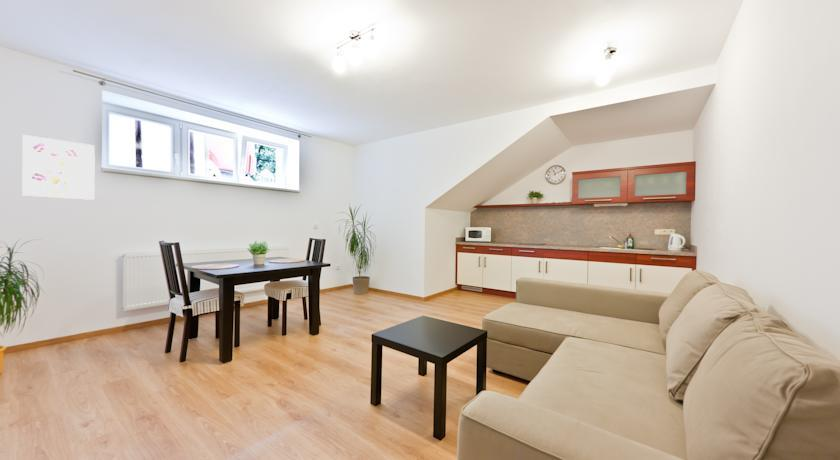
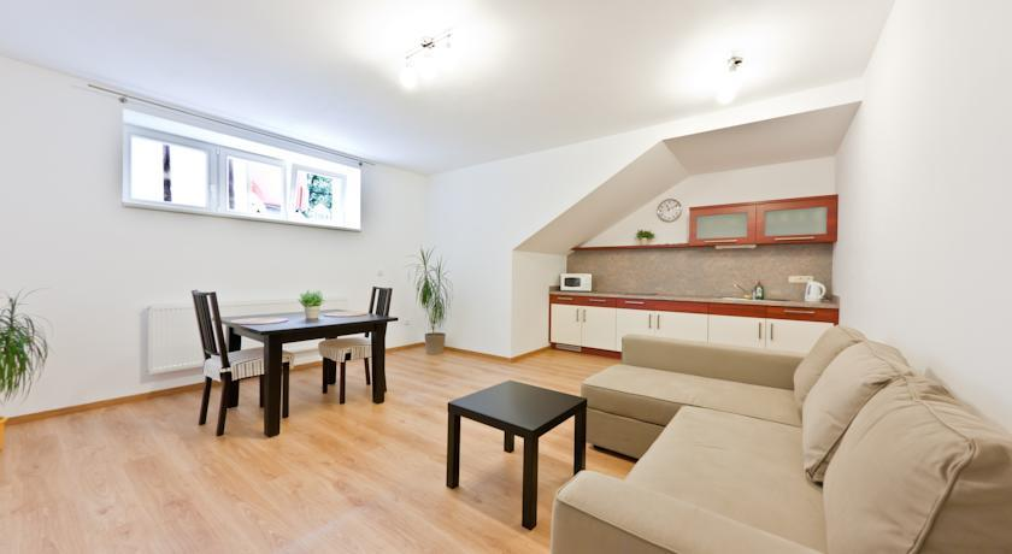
- wall art (60, 169)
